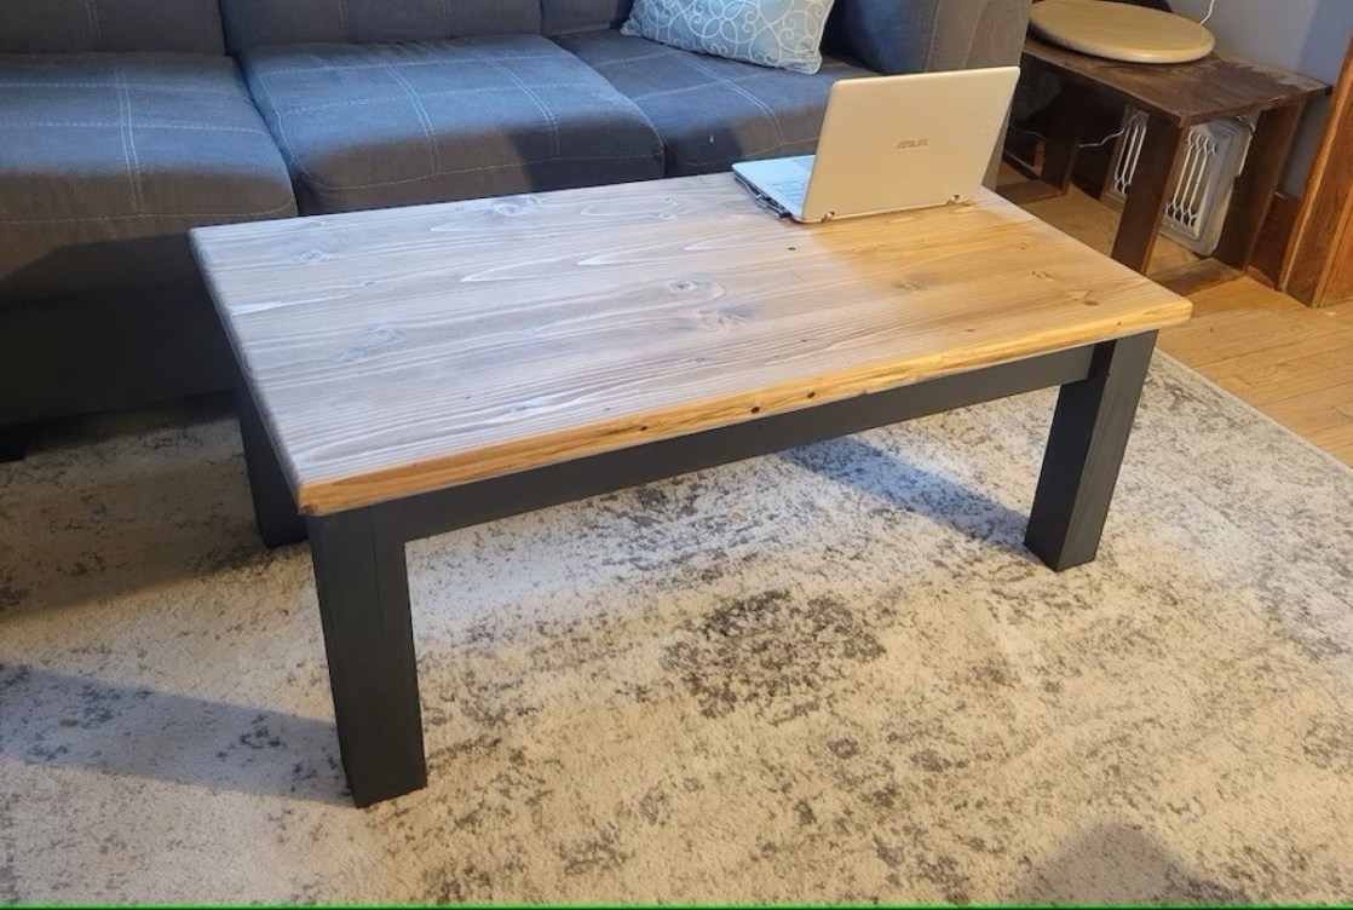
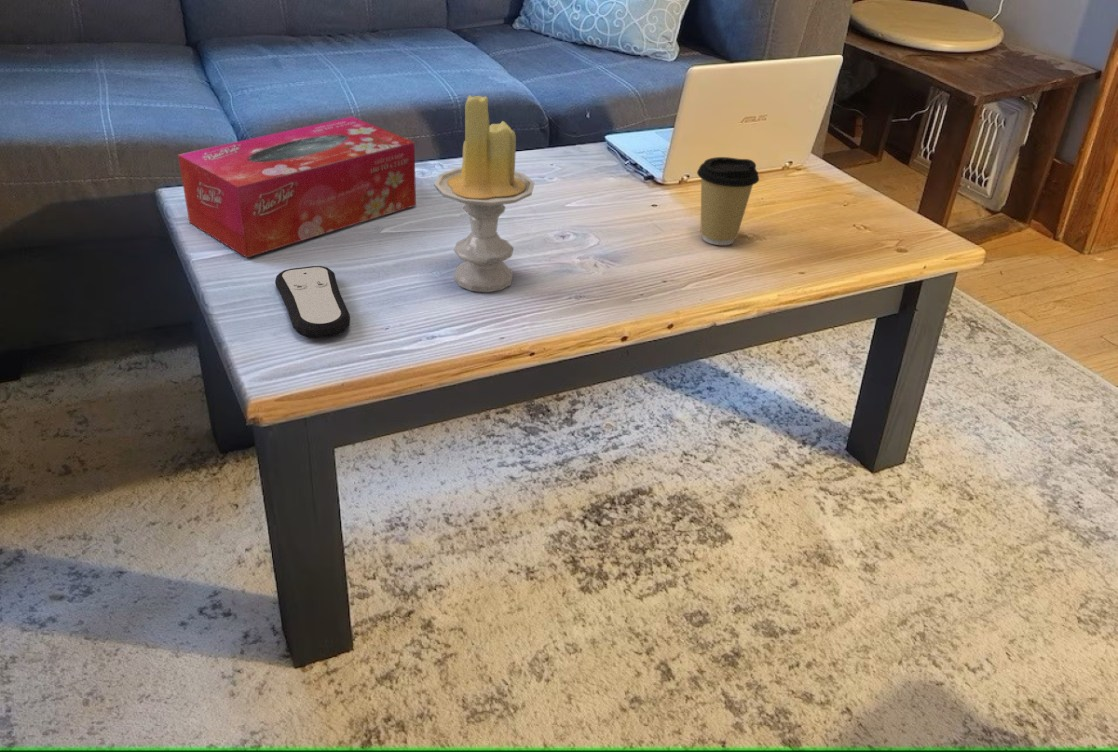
+ coffee cup (723, 201)
+ tissue box (303, 181)
+ remote control (313, 300)
+ candle (484, 190)
